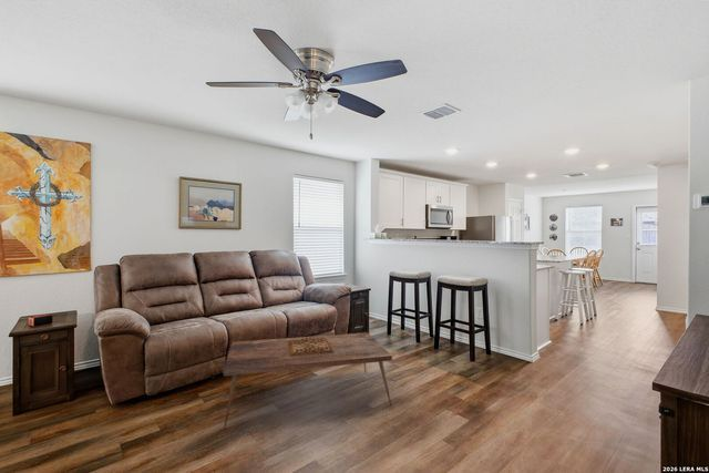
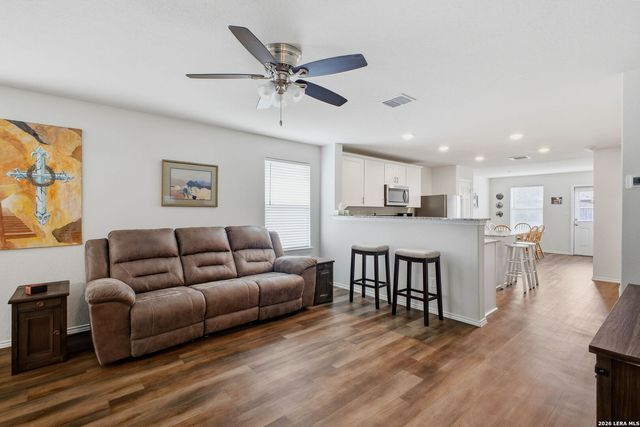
- coffee table (307, 368)
